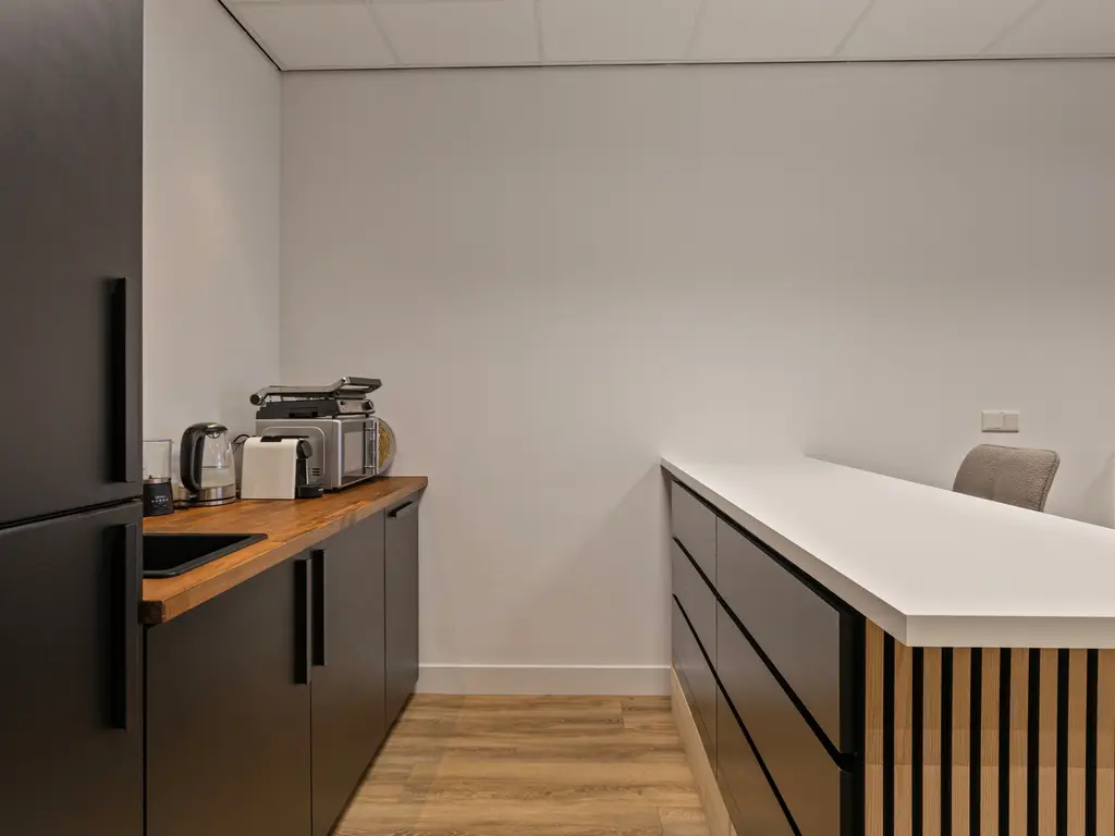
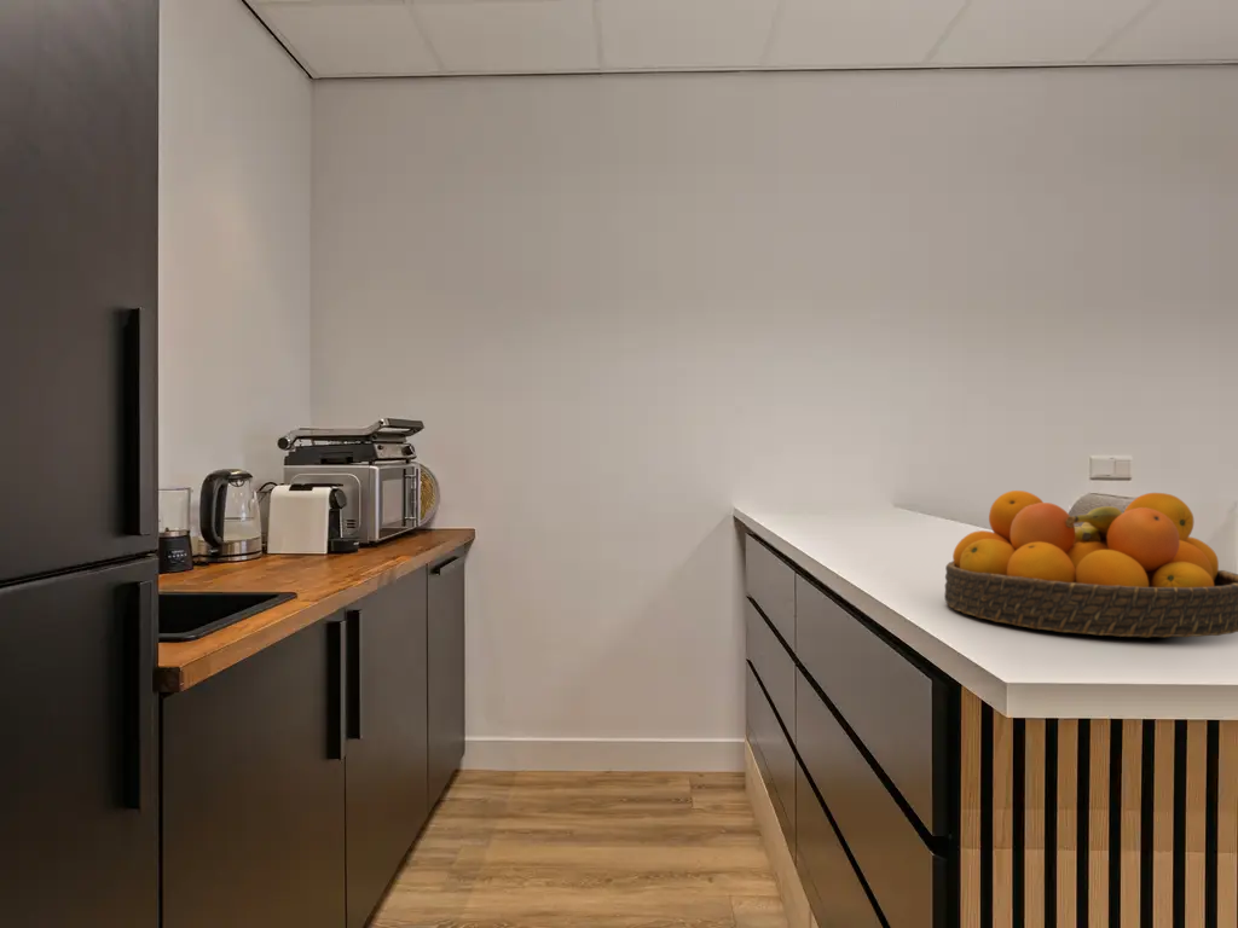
+ fruit bowl (1087, 552)
